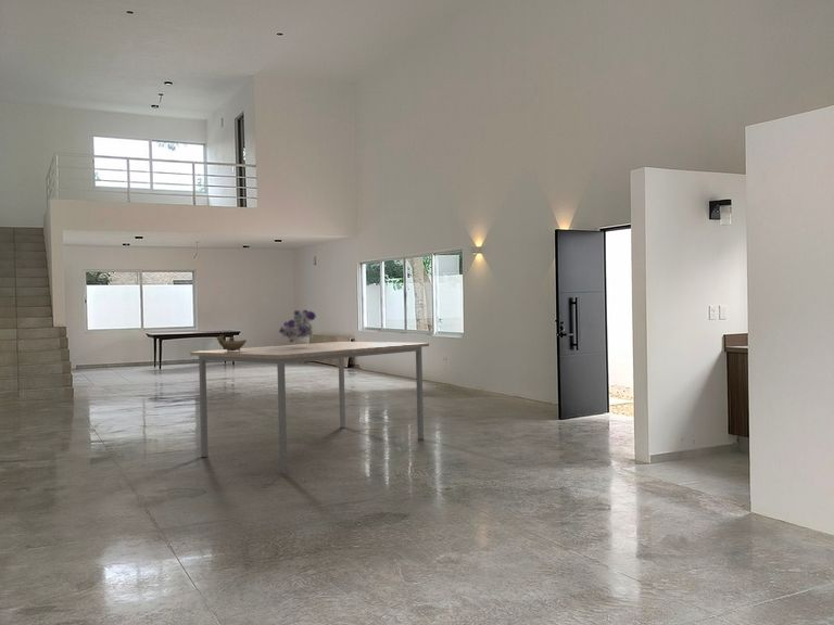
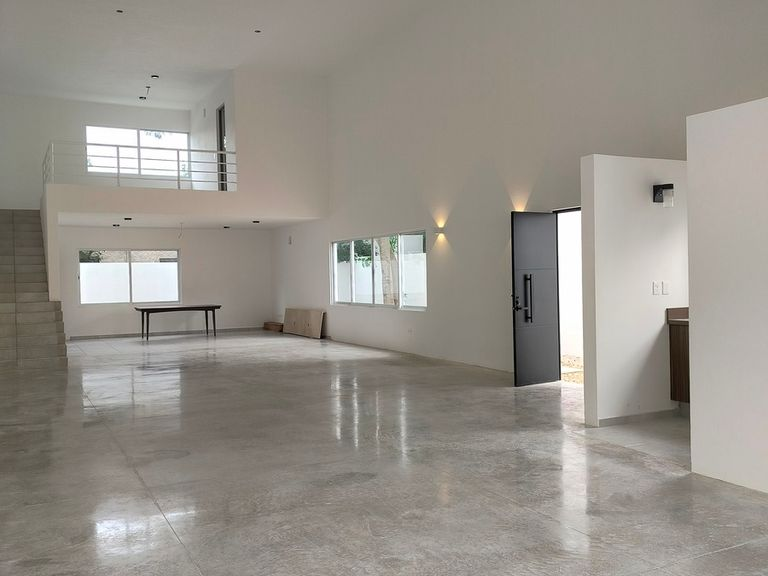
- ceramic vessel (231, 342)
- bouquet (302, 328)
- dining table (339, 397)
